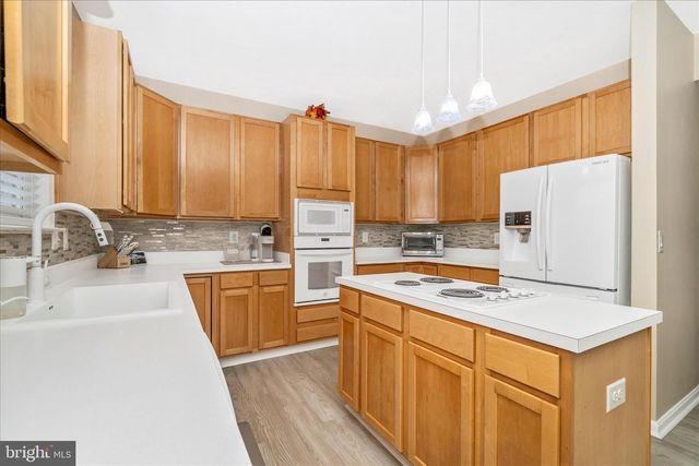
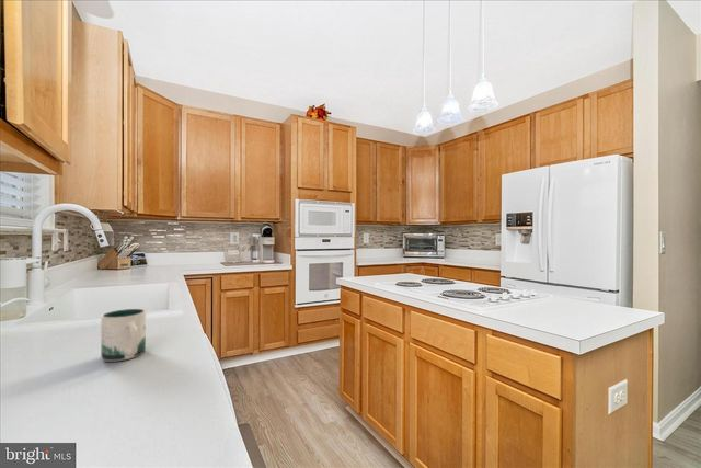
+ mug (126, 335)
